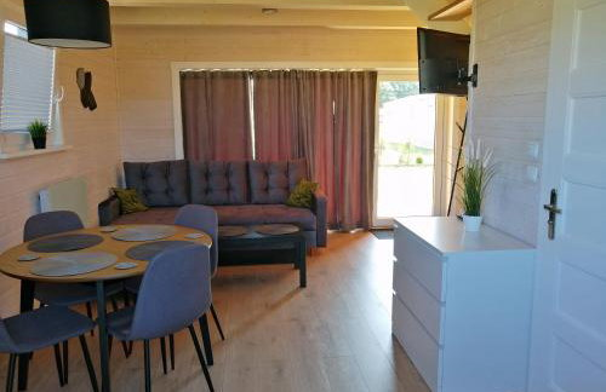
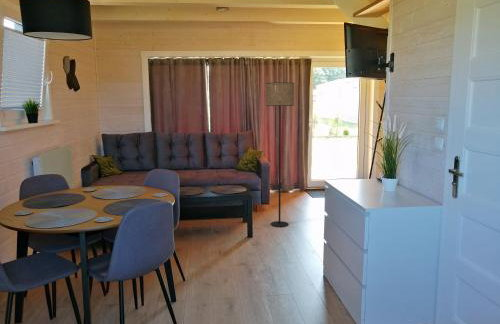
+ floor lamp (279, 155)
